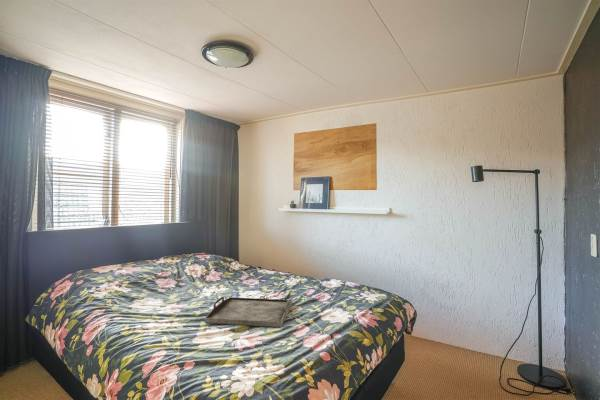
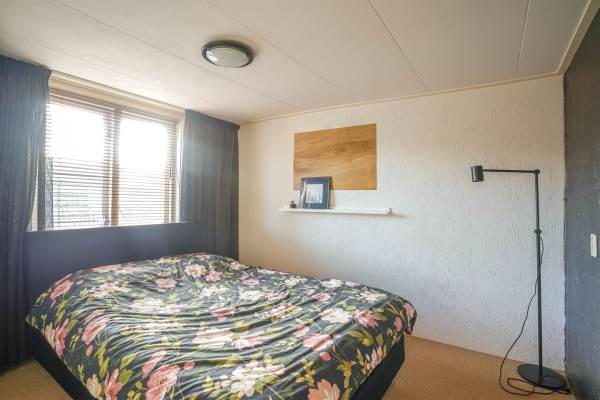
- serving tray (252, 306)
